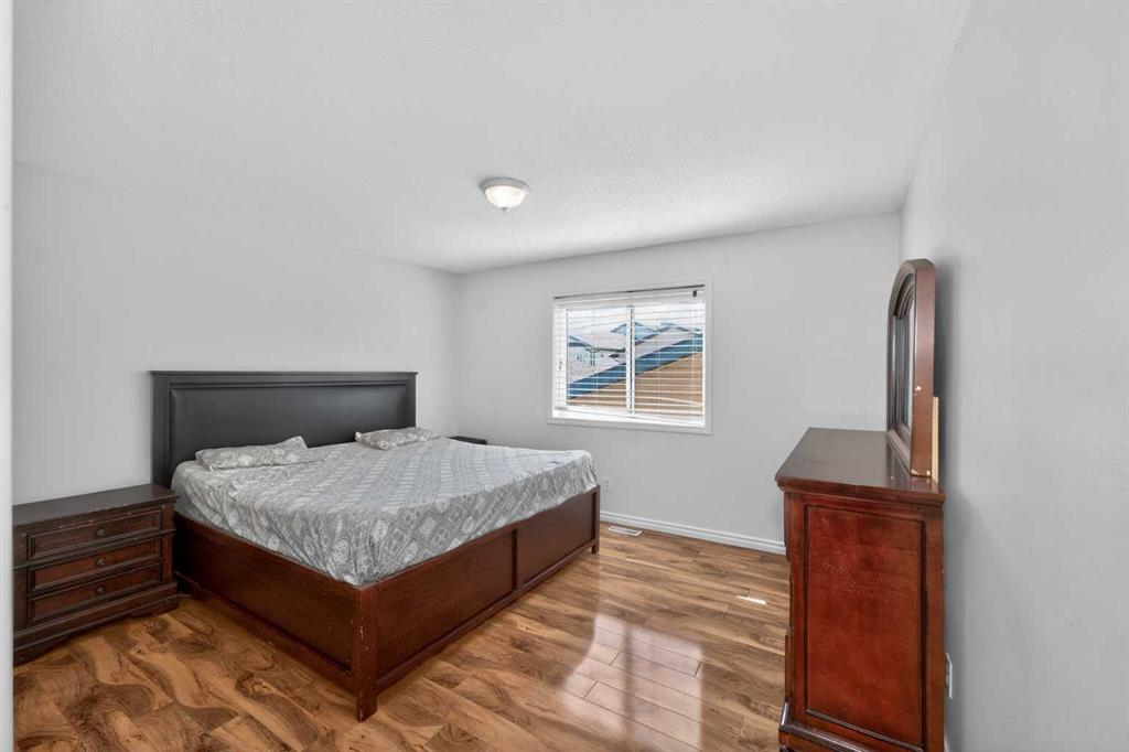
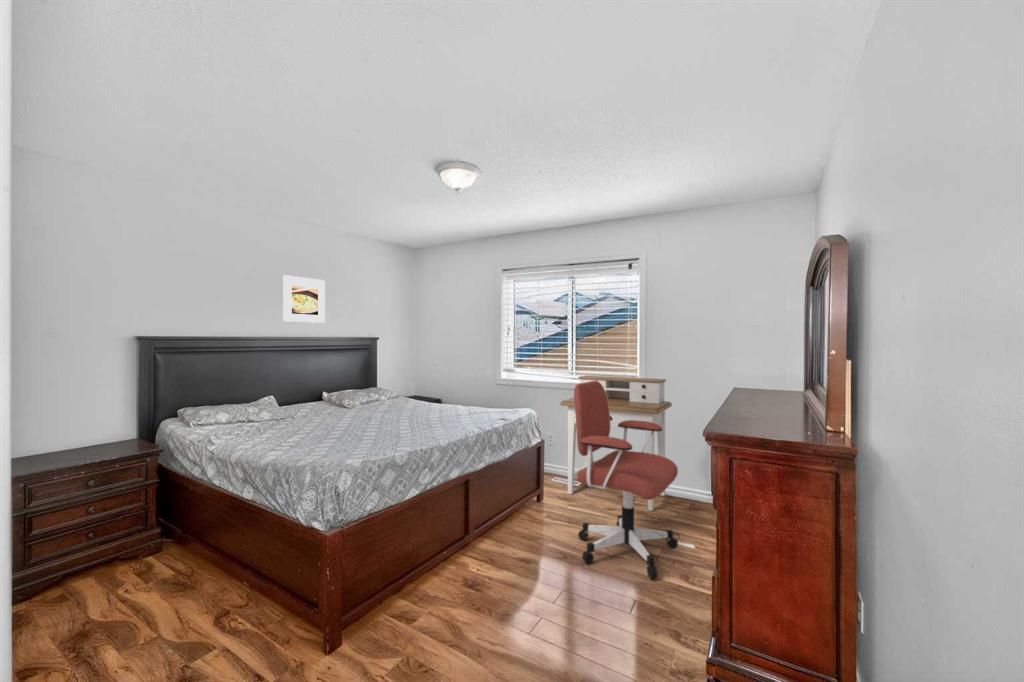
+ desk (615, 427)
+ office chair (621, 466)
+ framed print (304, 299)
